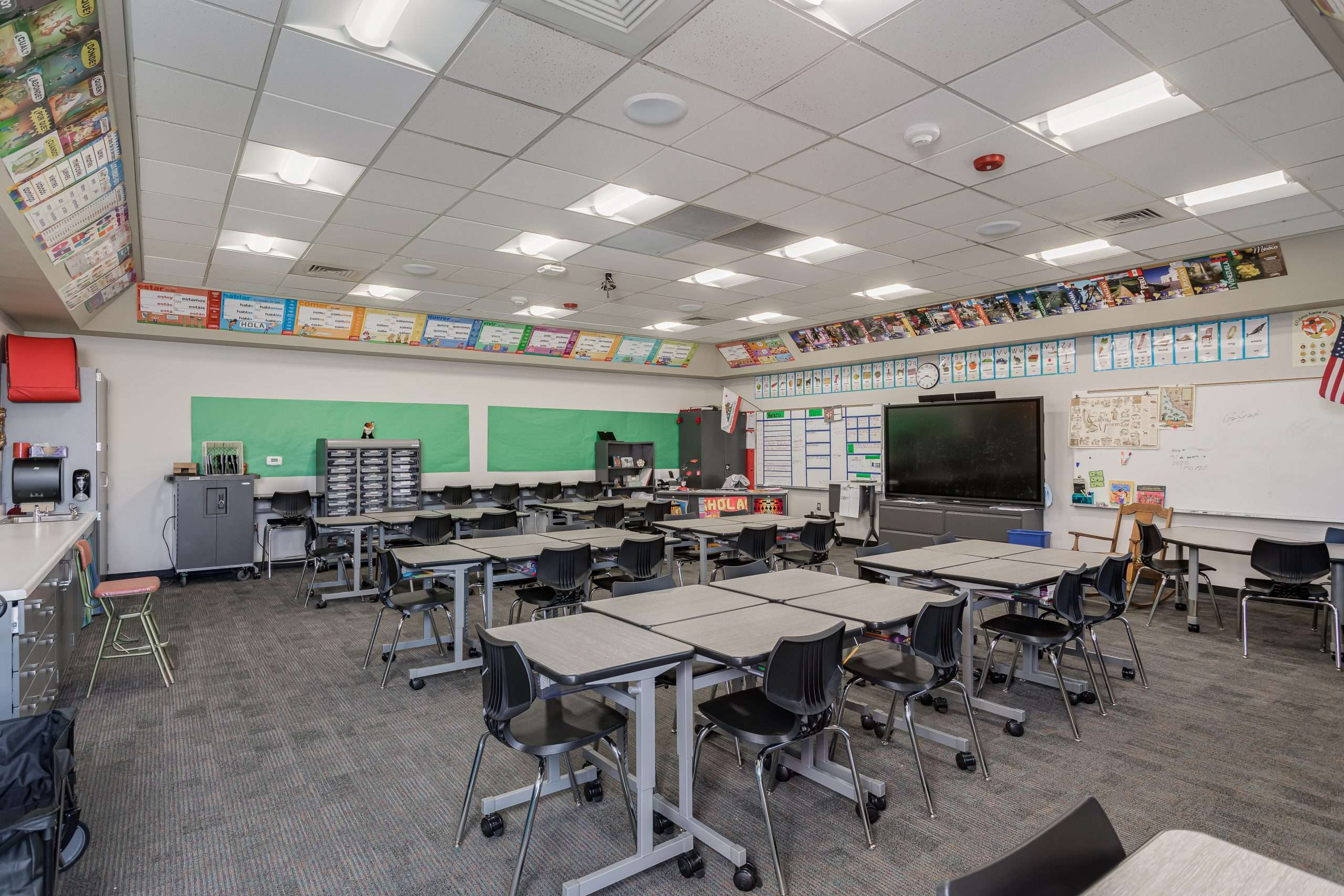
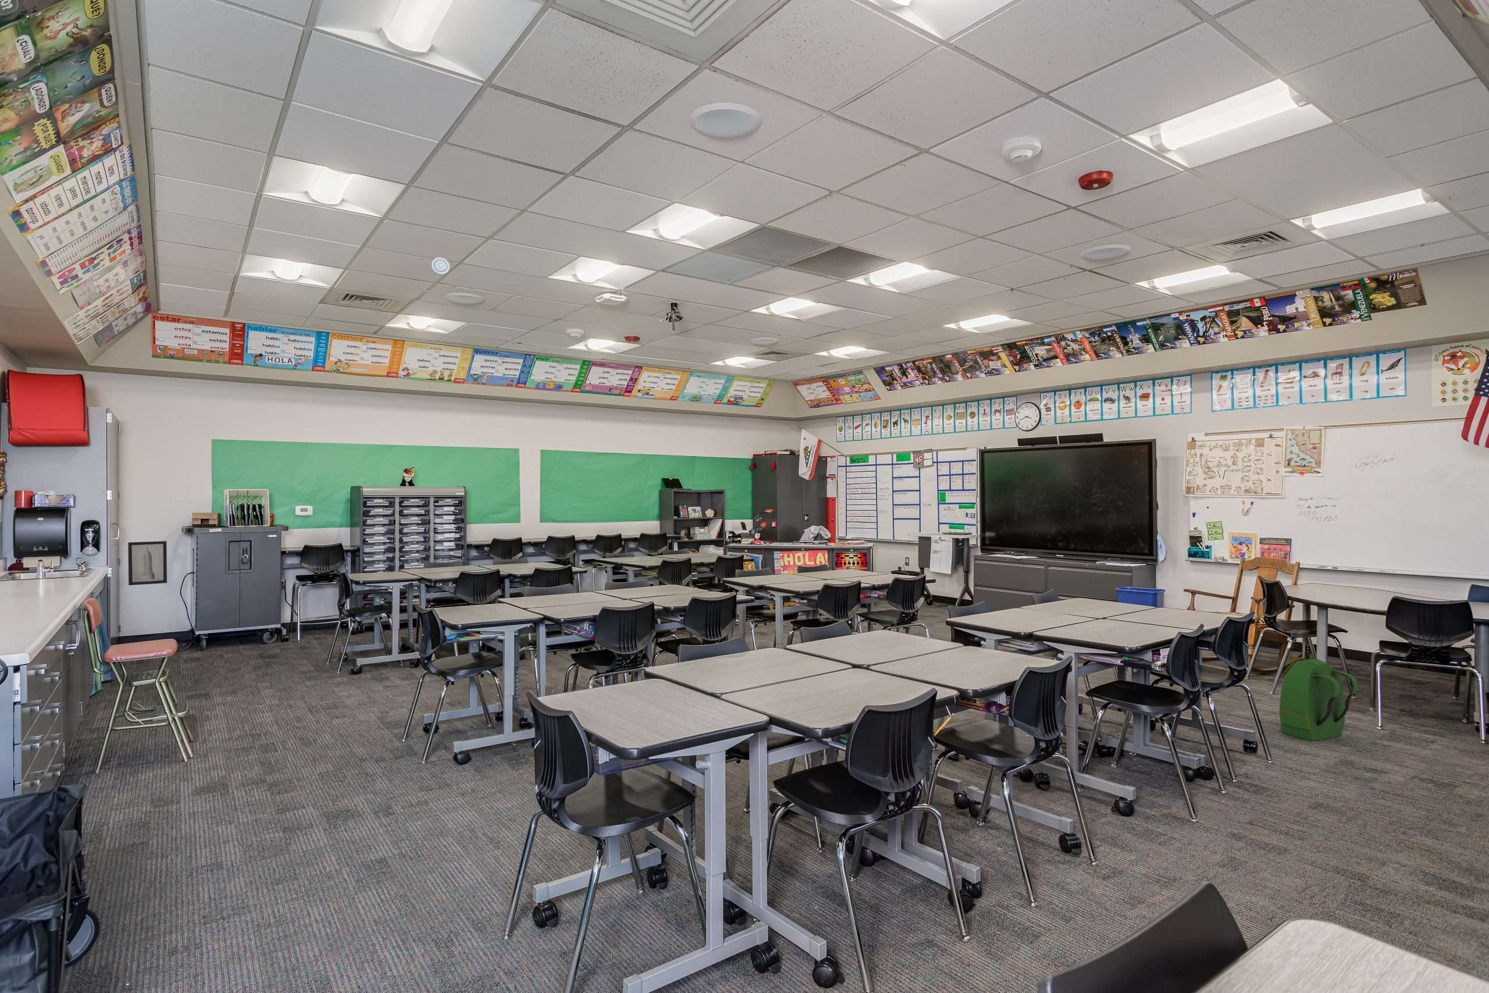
+ backpack (1316, 697)
+ wall art (147, 563)
+ smoke detector (440, 265)
